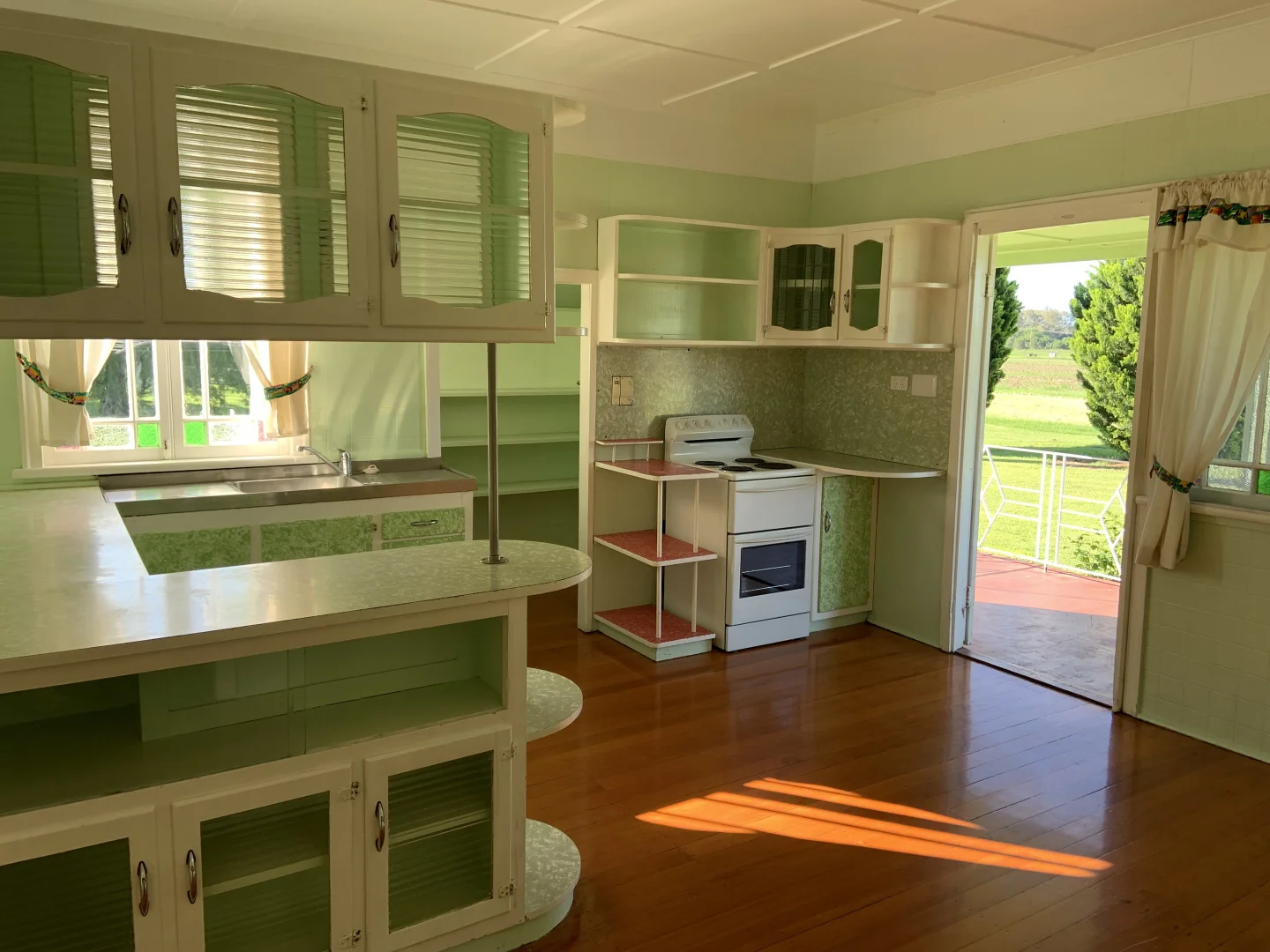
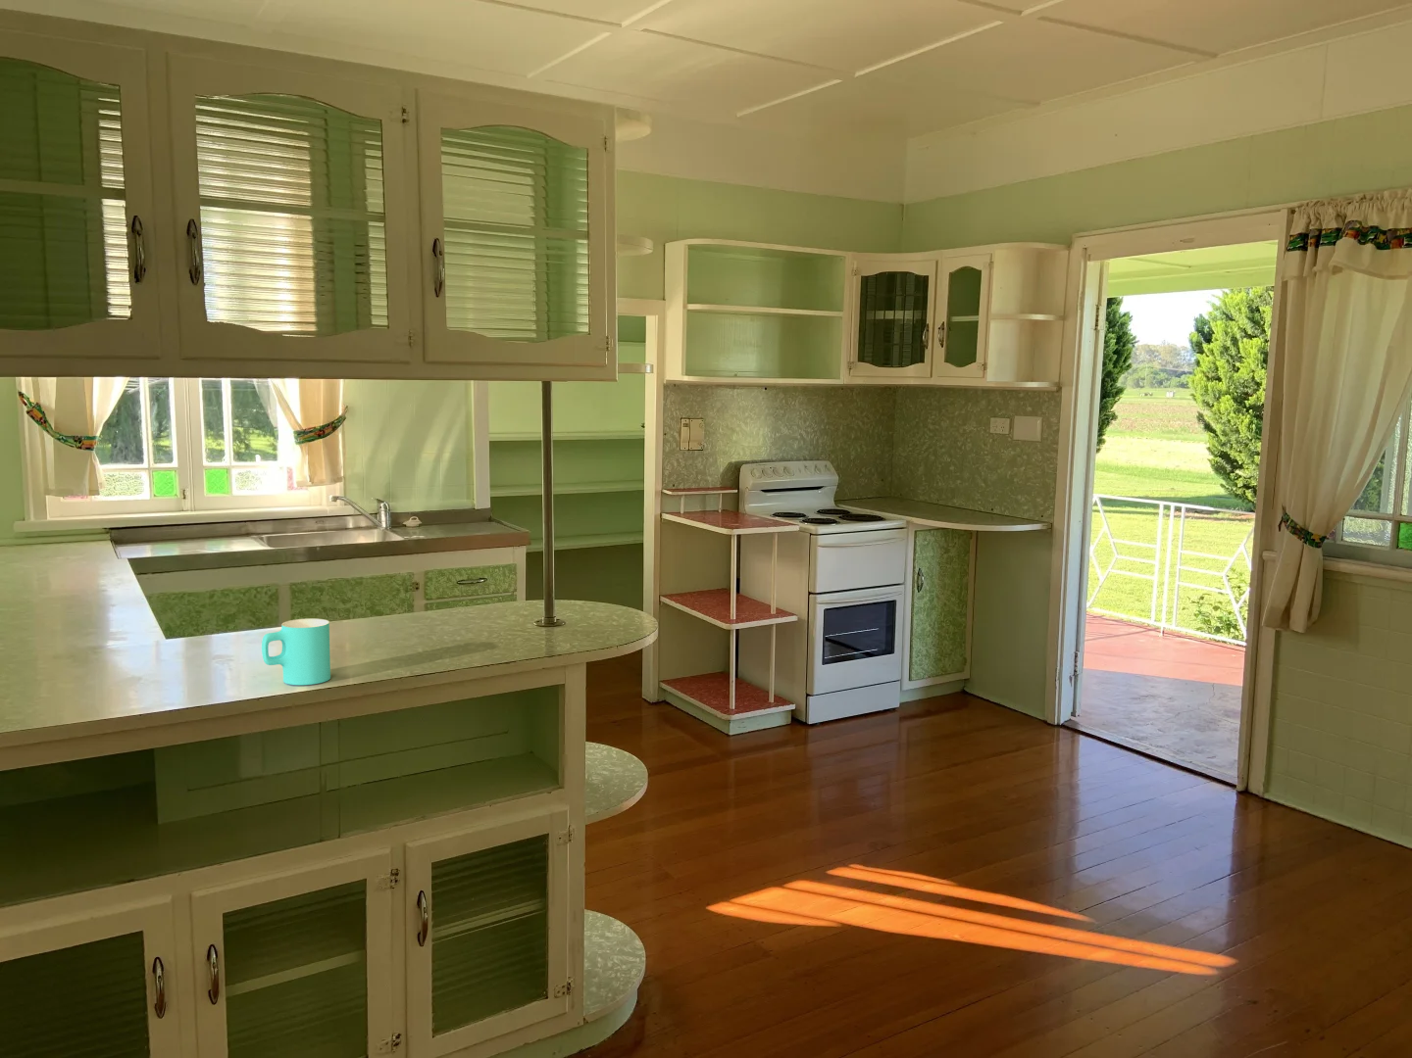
+ cup (296, 651)
